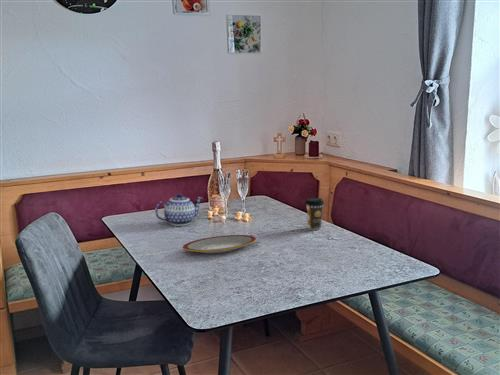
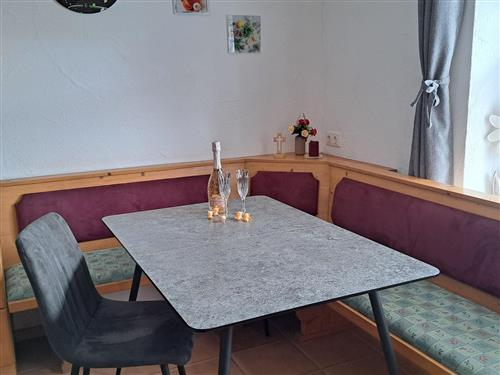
- coffee cup (314, 213)
- plate (220, 245)
- teapot (179, 208)
